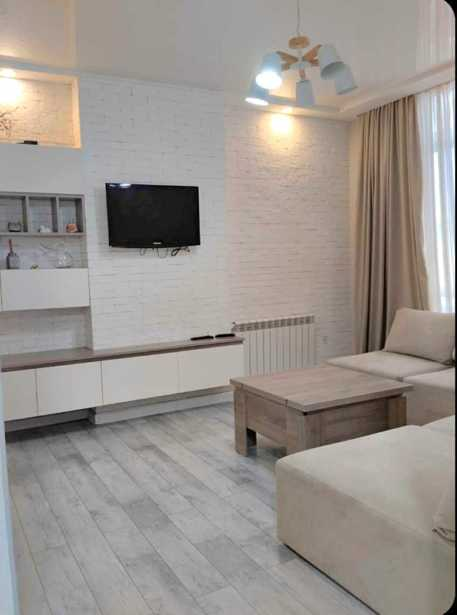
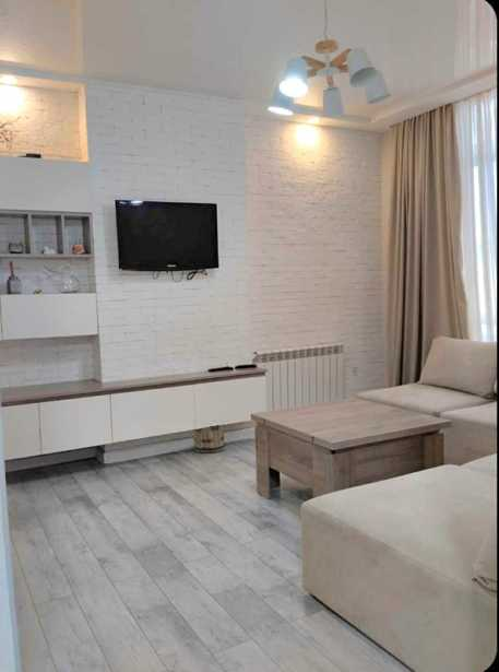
+ basket (209, 427)
